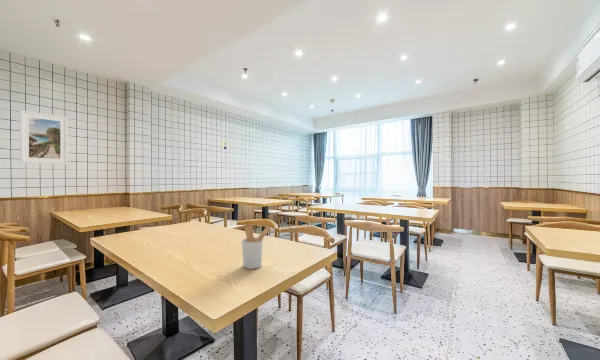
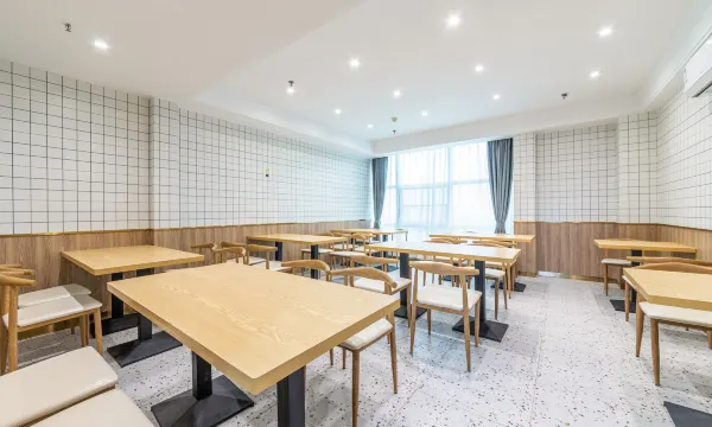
- utensil holder (257, 245)
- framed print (45, 138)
